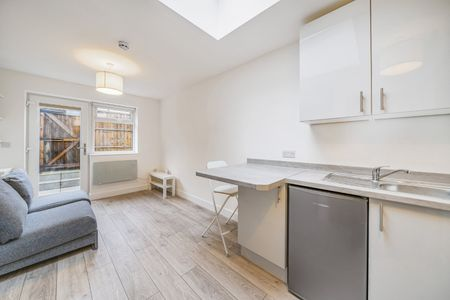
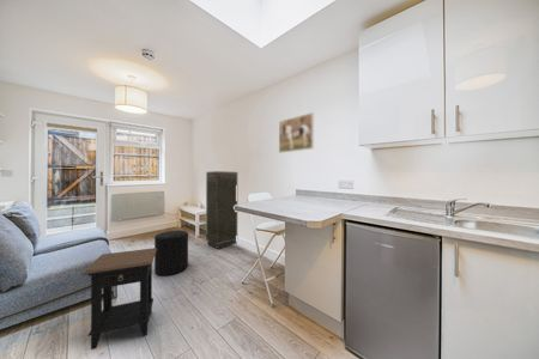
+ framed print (295, 134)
+ stool (171, 250)
+ side table (125, 284)
+ storage cabinet (222, 207)
